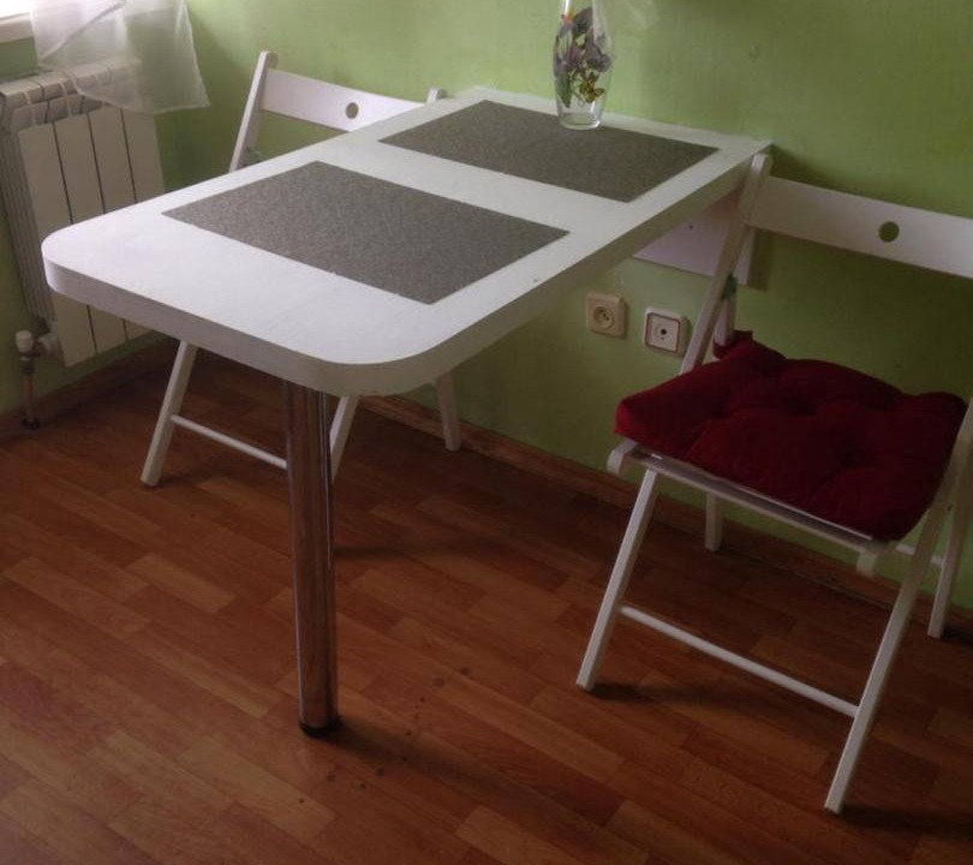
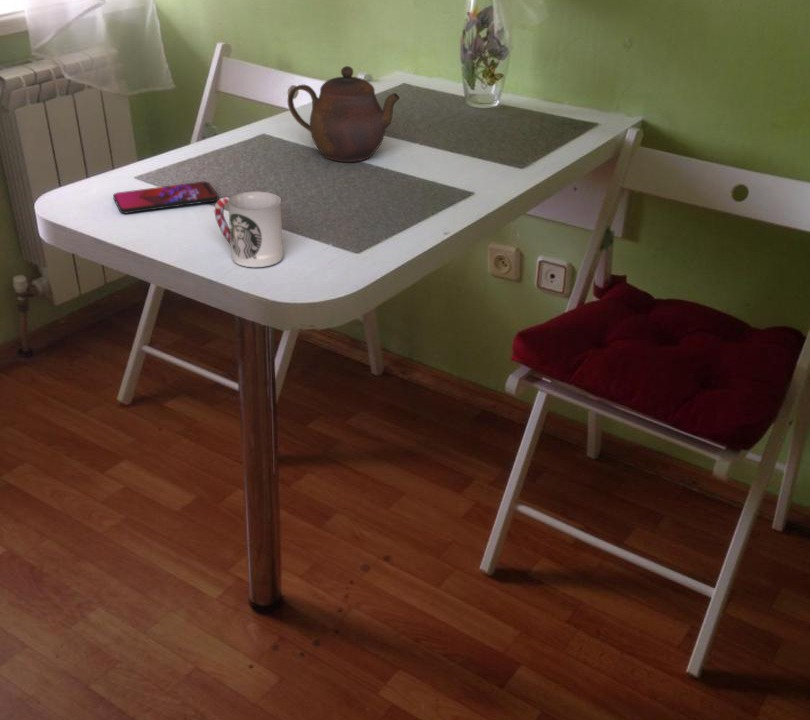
+ cup (246, 226)
+ teapot (343, 110)
+ smartphone (166, 196)
